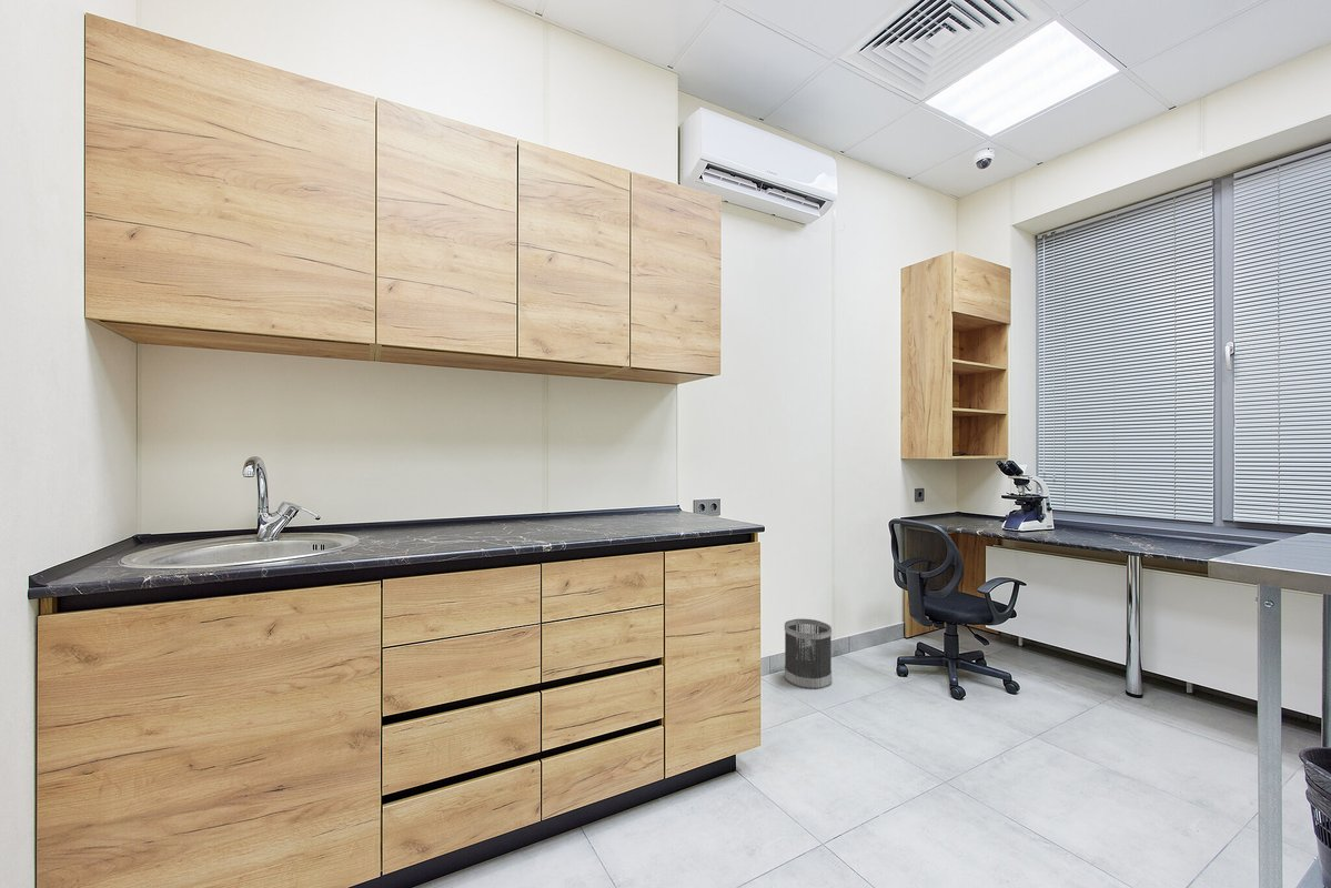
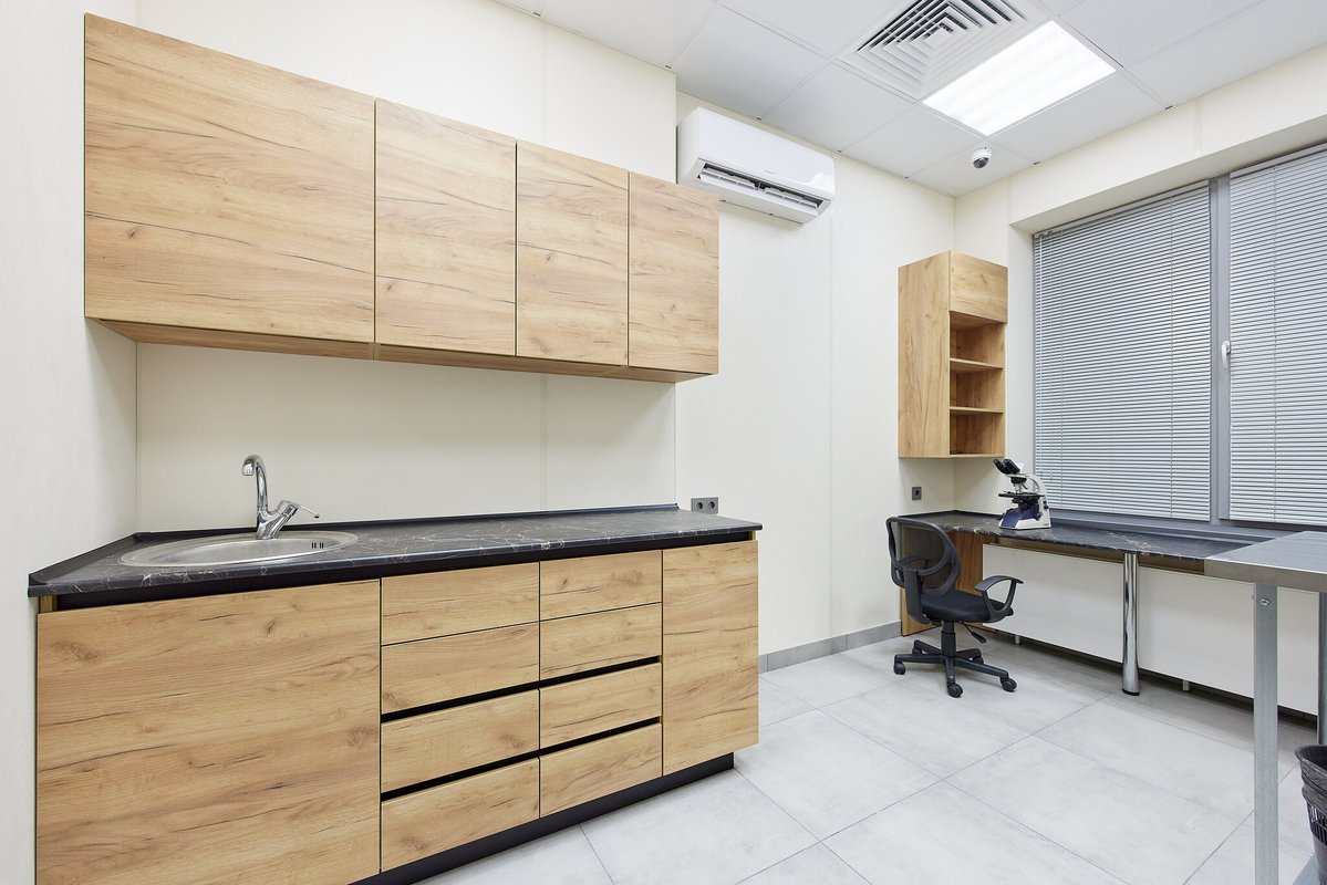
- wastebasket (807, 652)
